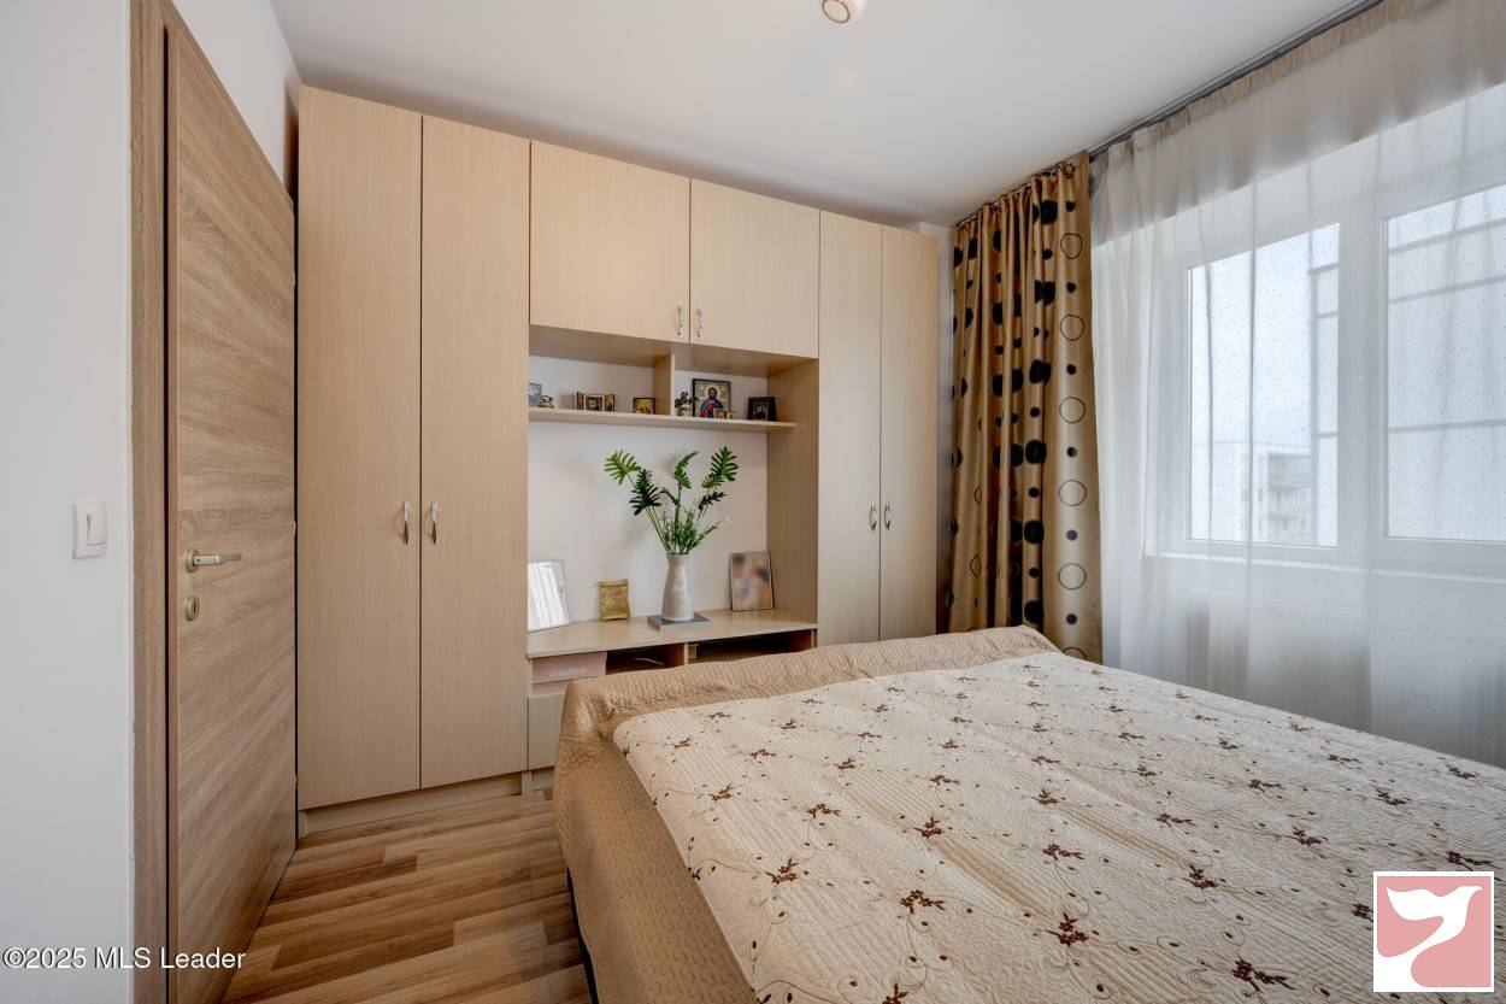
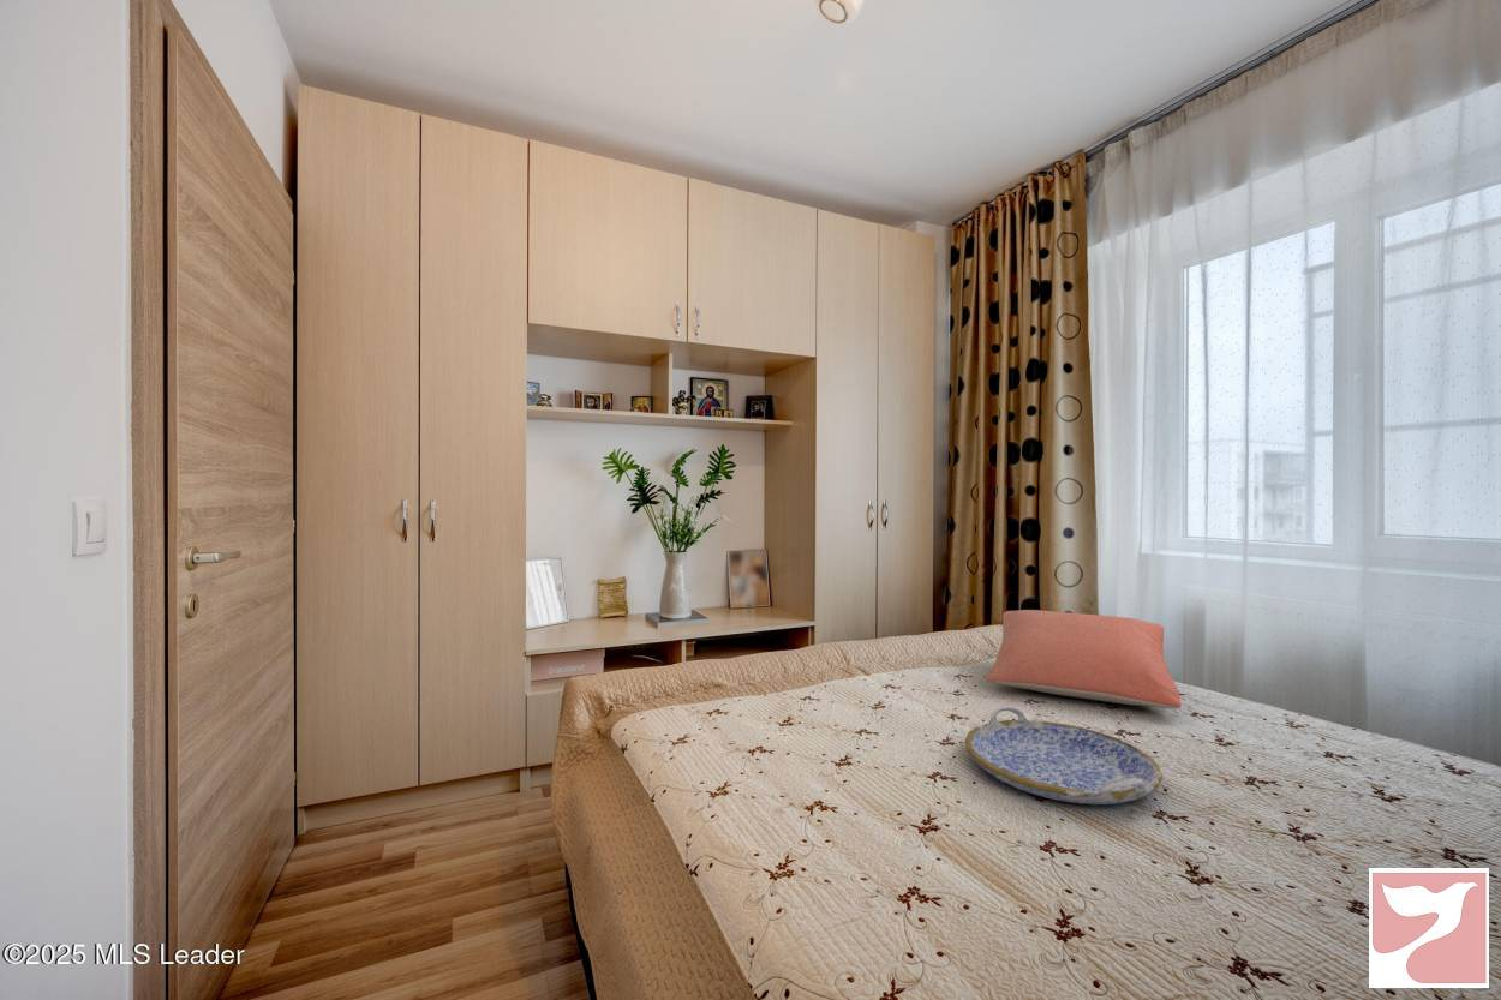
+ pillow (1077, 652)
+ serving tray (1057, 755)
